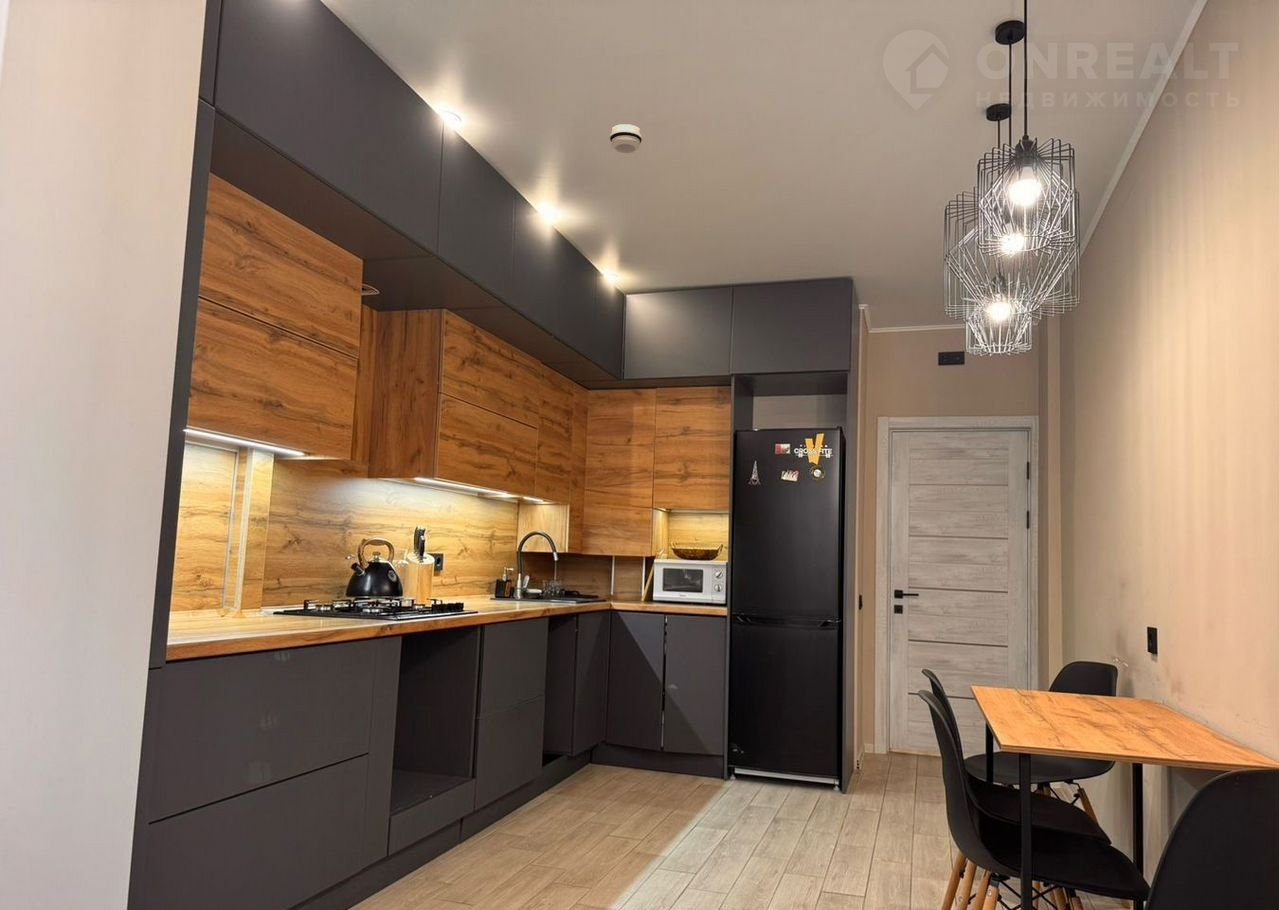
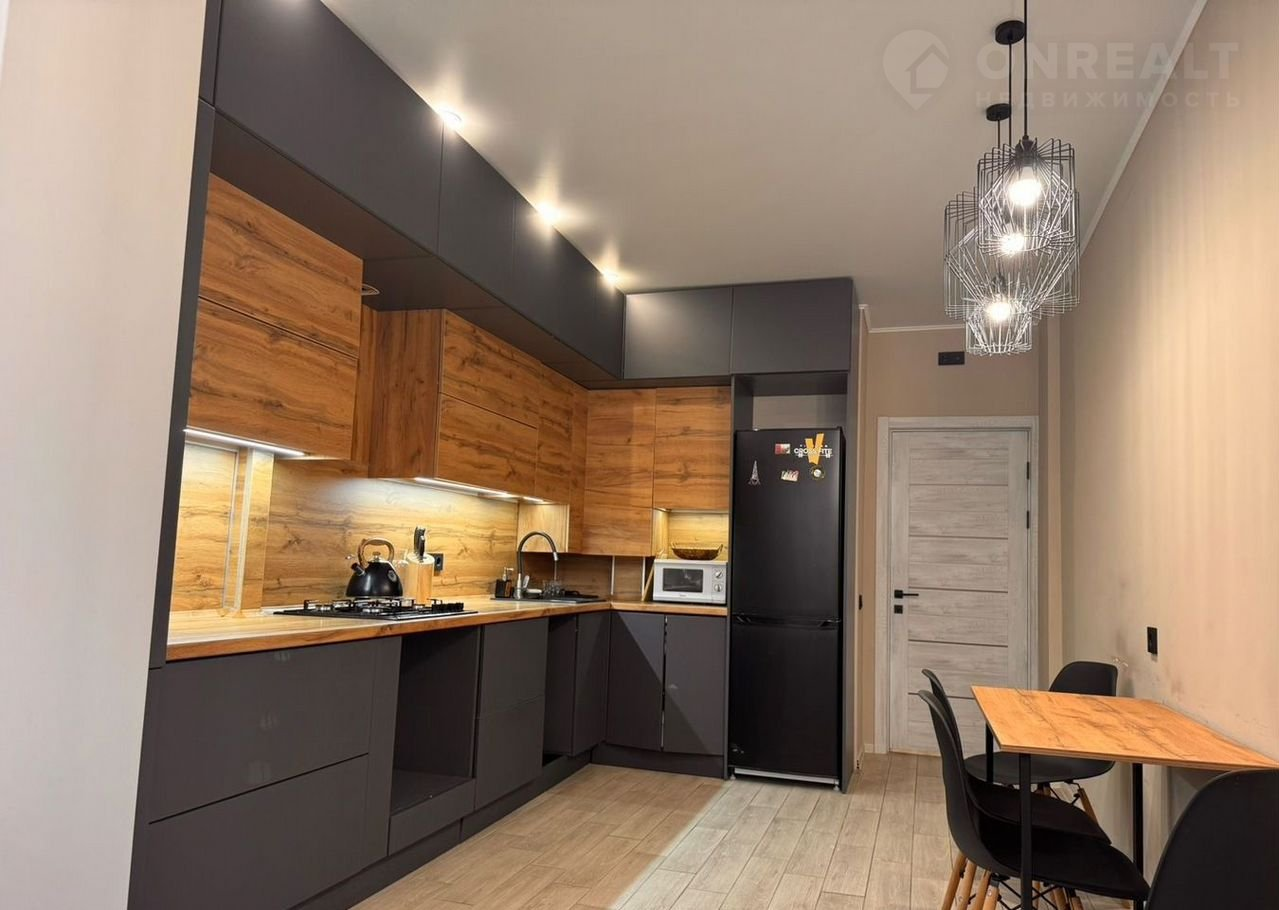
- smoke detector (625, 139)
